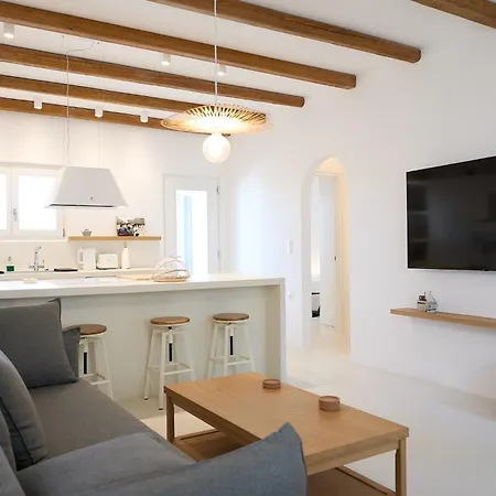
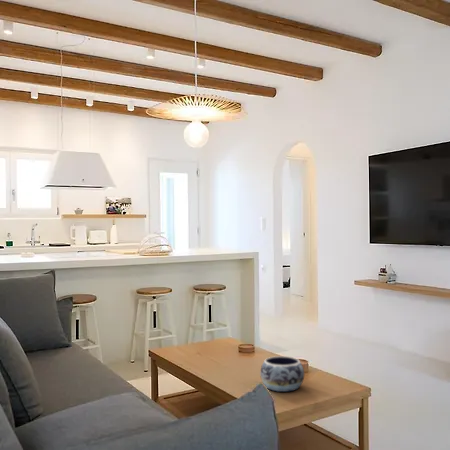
+ decorative bowl (282, 373)
